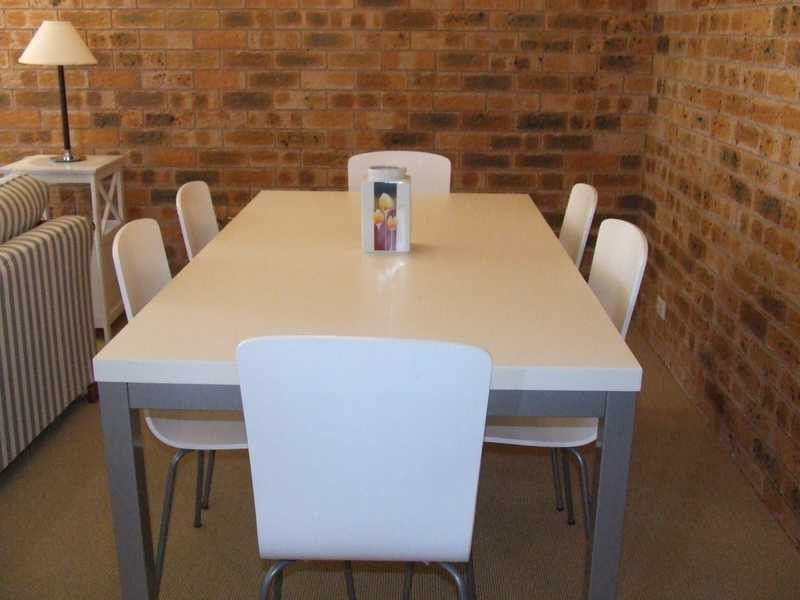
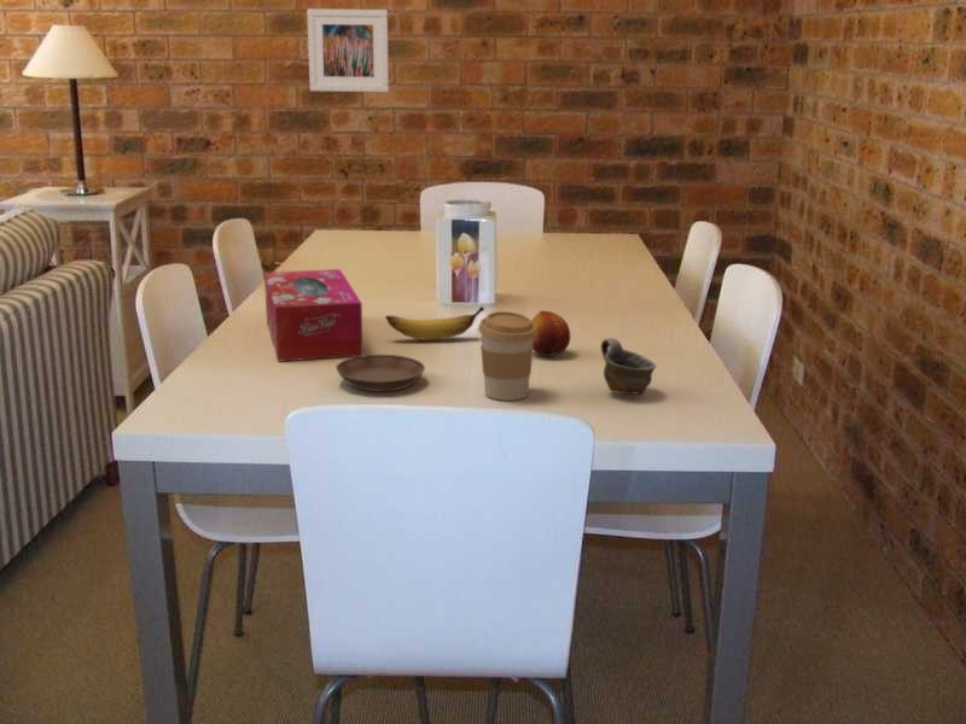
+ banana (435, 323)
+ coffee cup (507, 355)
+ saucer (380, 374)
+ tissue box (310, 311)
+ cup (628, 368)
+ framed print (348, 51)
+ fruit (548, 332)
